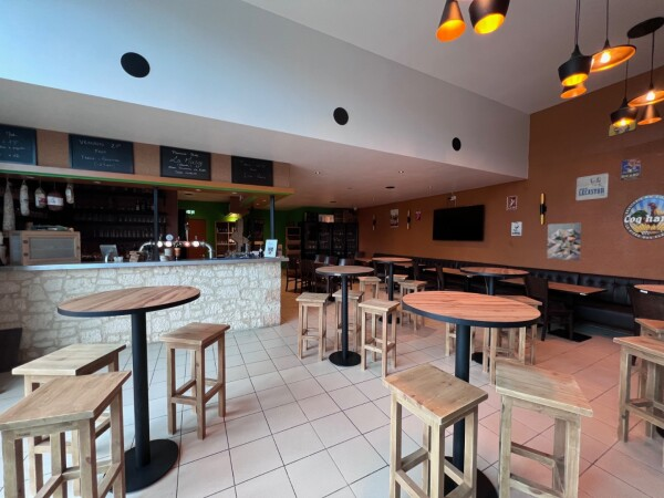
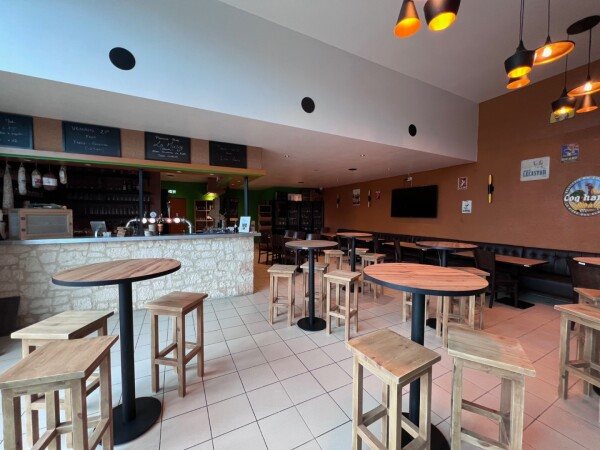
- wall art (563, 241)
